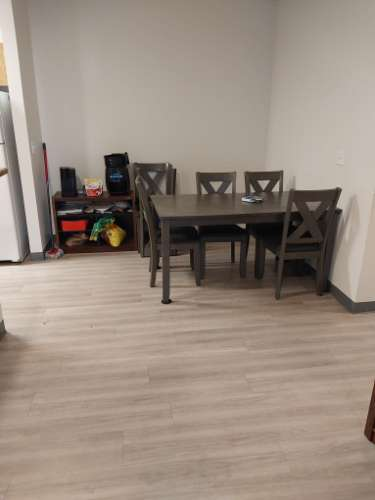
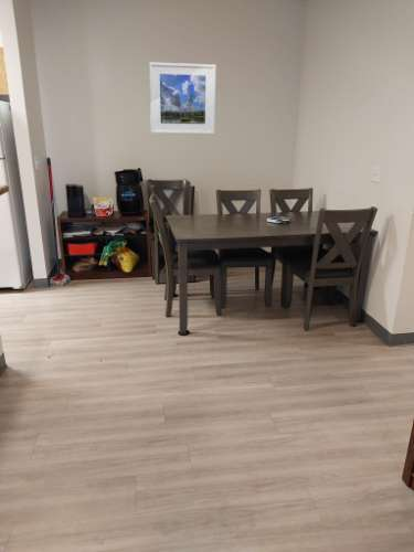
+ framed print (182, 99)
